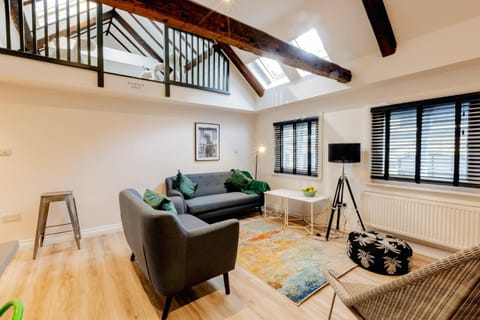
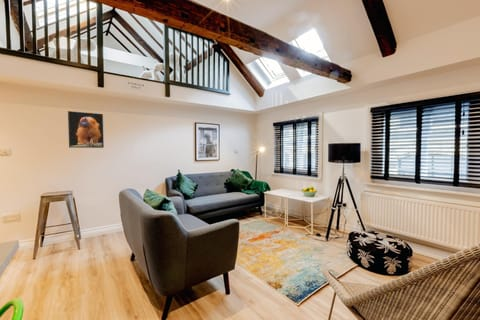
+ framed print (86, 130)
